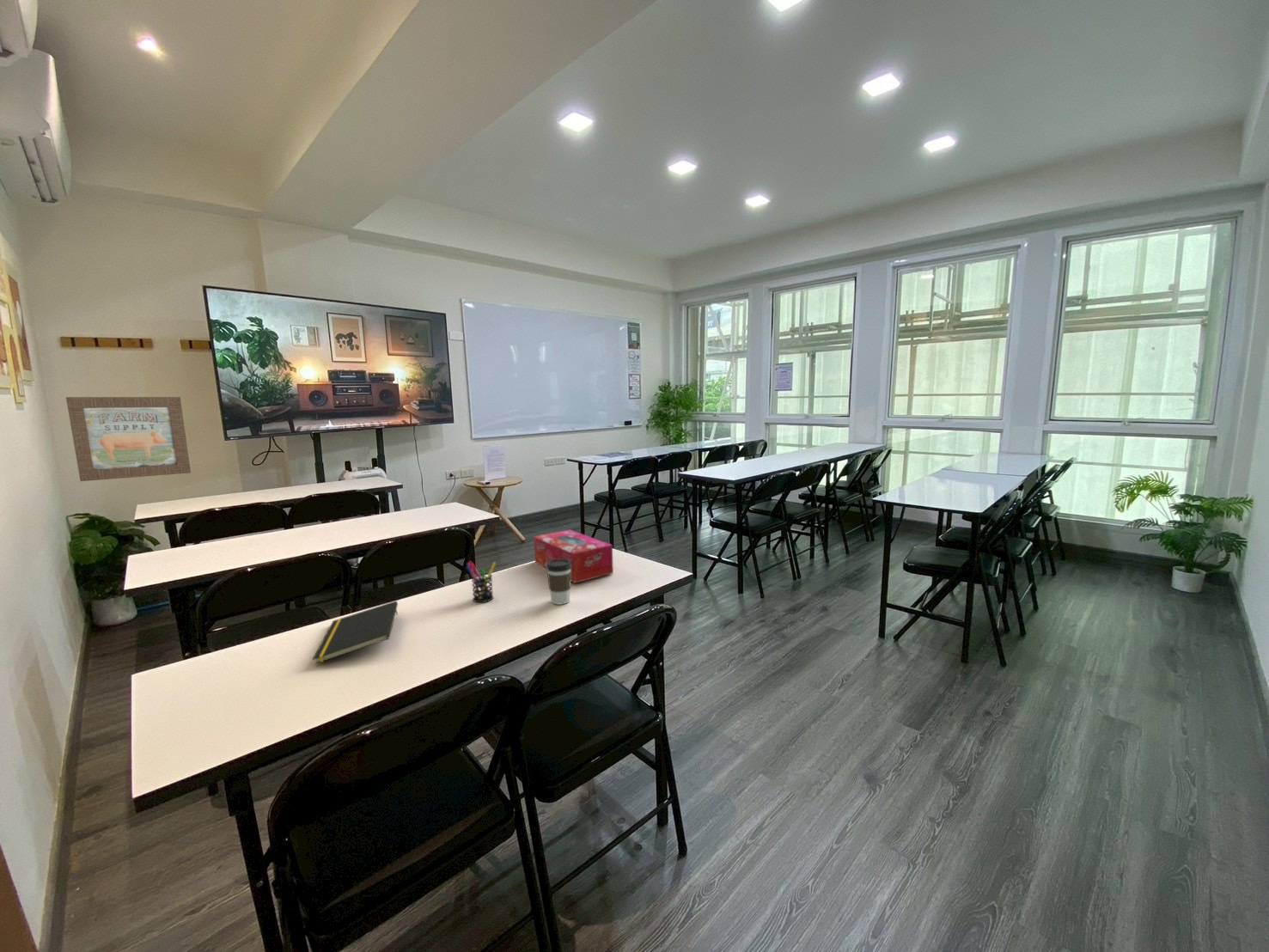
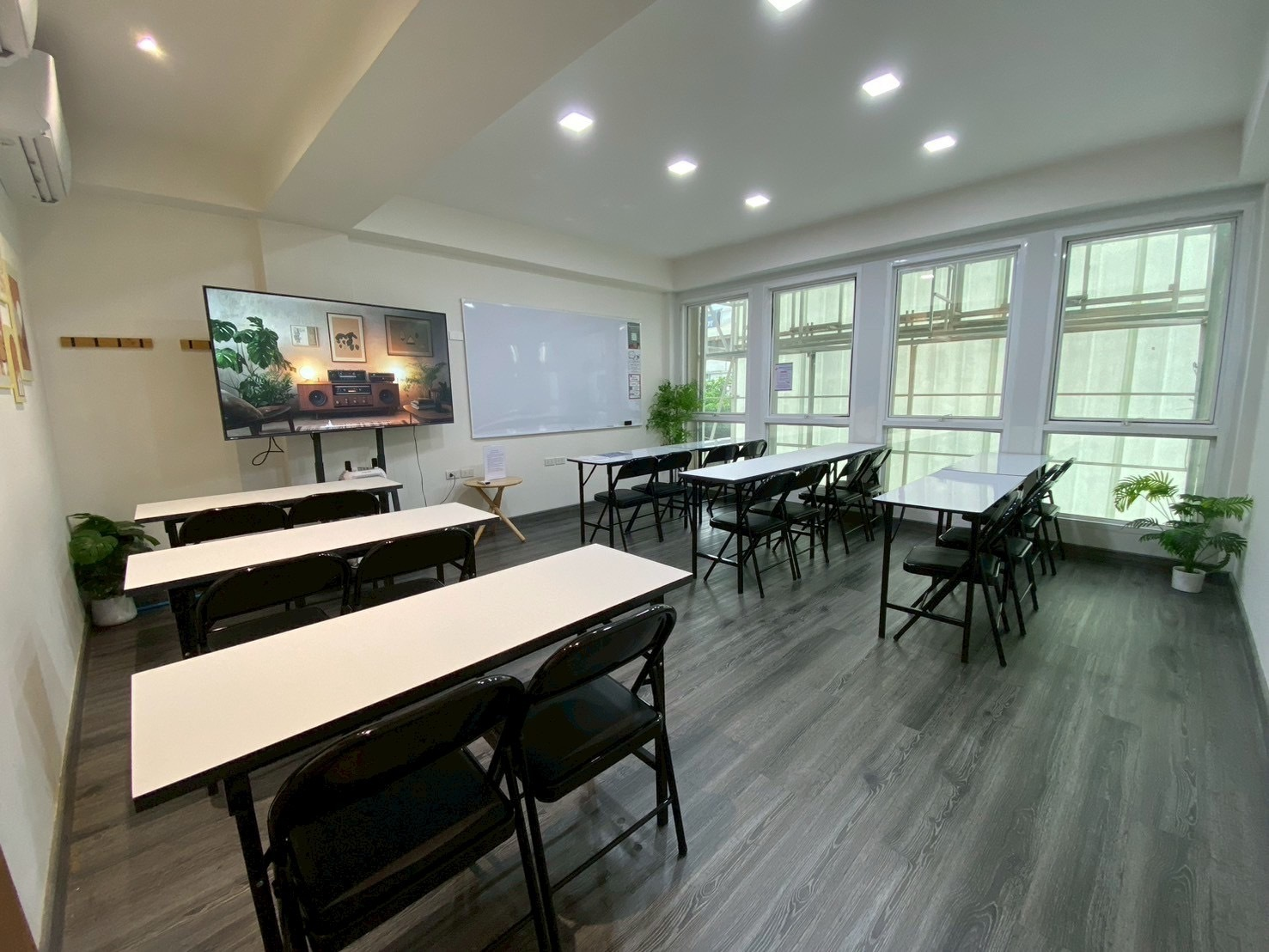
- pen holder (481, 580)
- tissue box (571, 553)
- coffee cup (559, 582)
- notepad (359, 629)
- wall art (132, 437)
